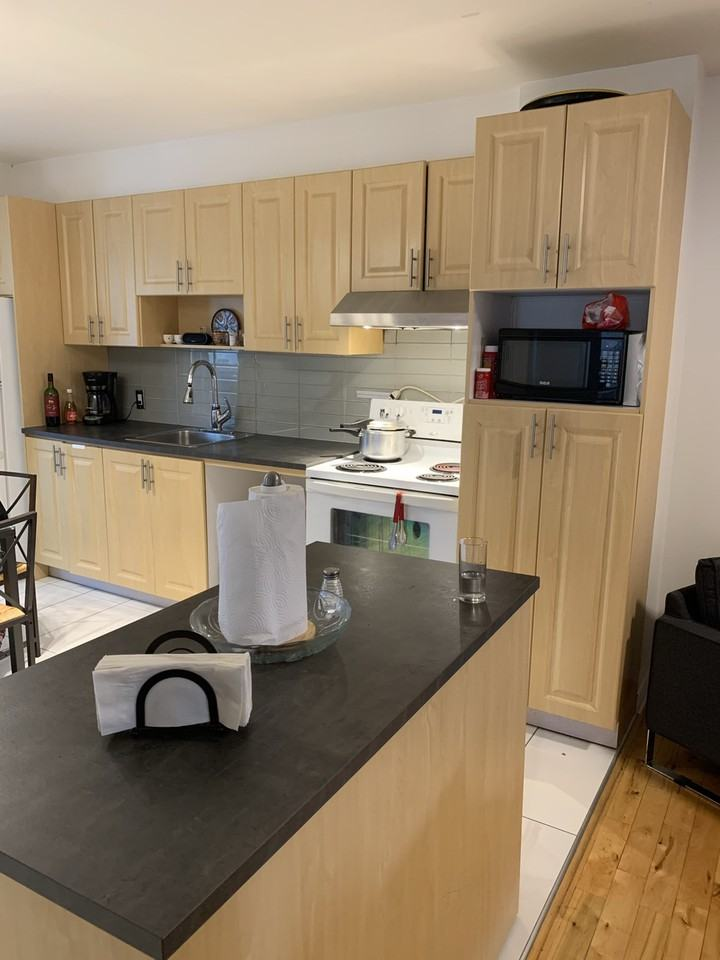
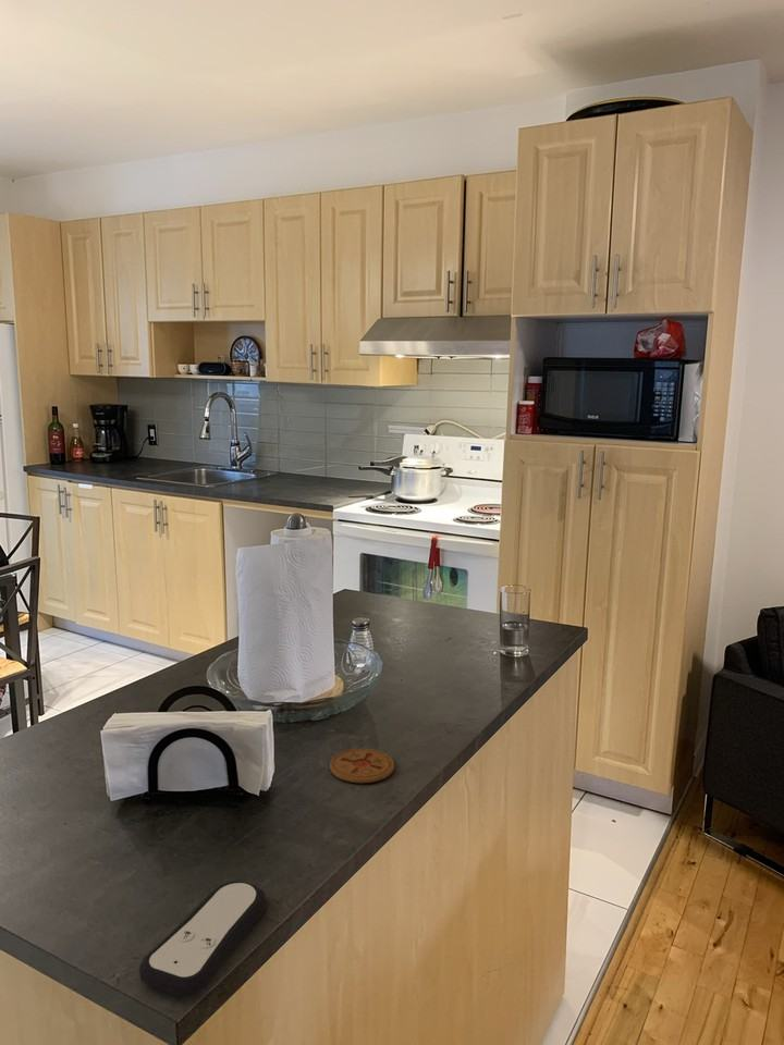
+ remote control (209, 932)
+ coaster (362, 764)
